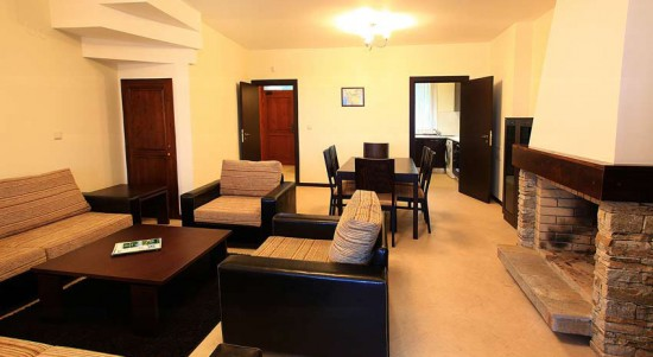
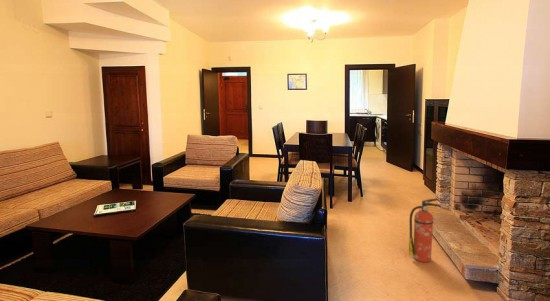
+ fire extinguisher (424, 228)
